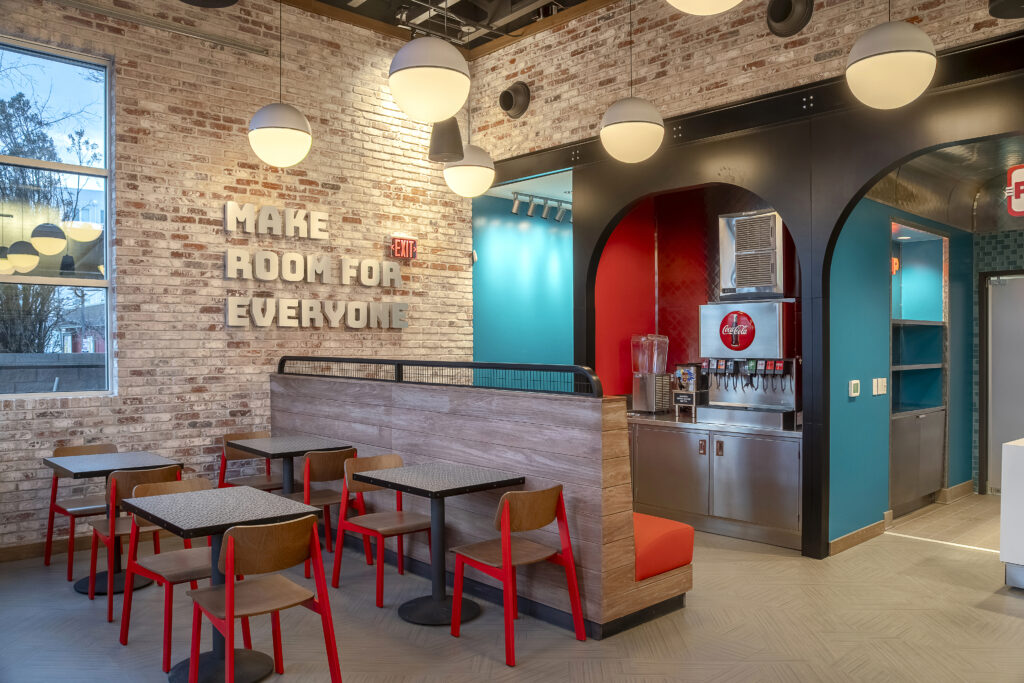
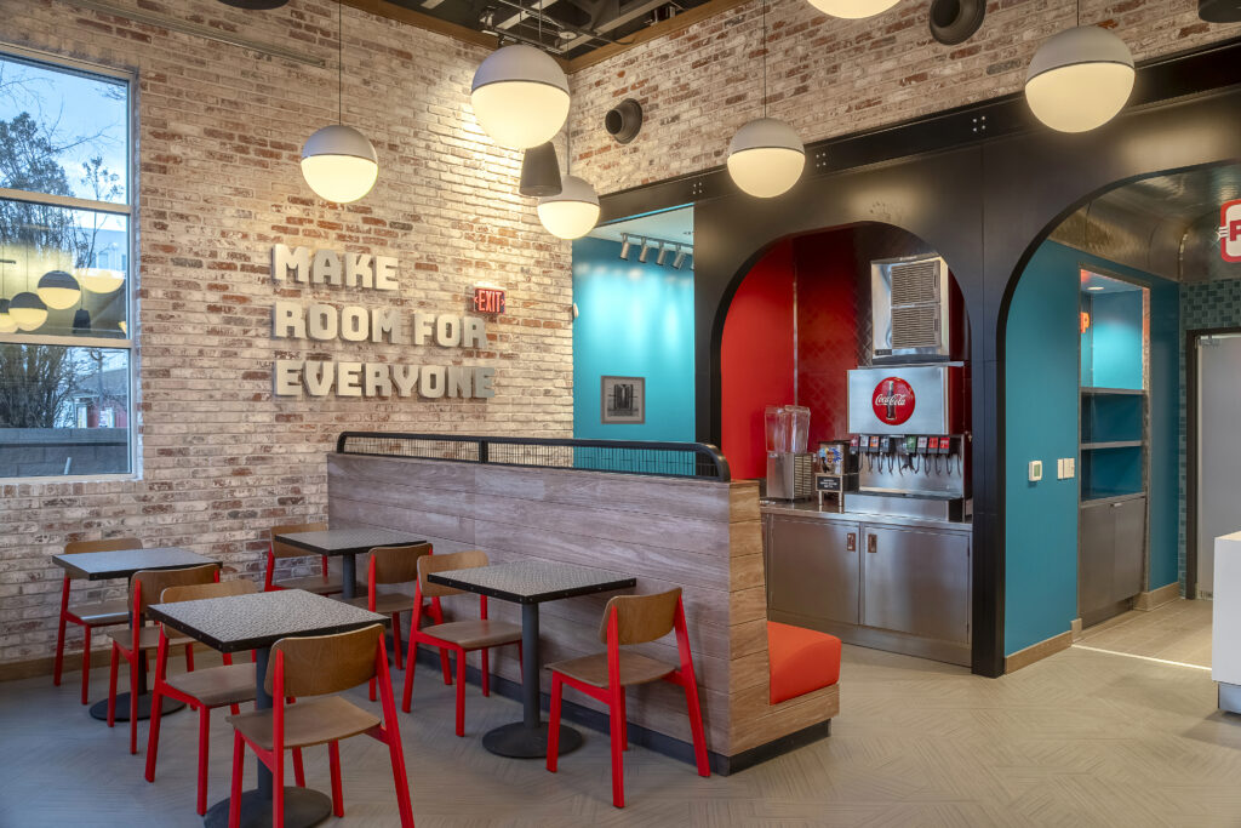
+ wall art (623, 400)
